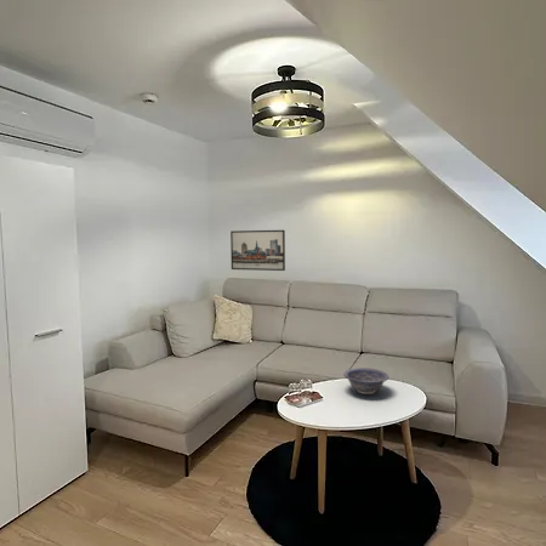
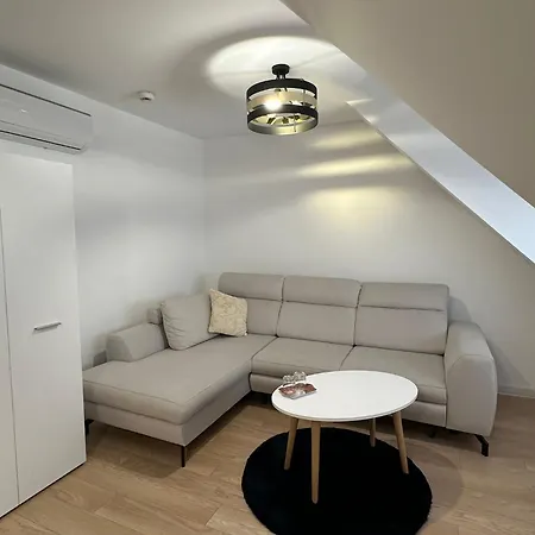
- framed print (257, 250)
- decorative bowl (365, 382)
